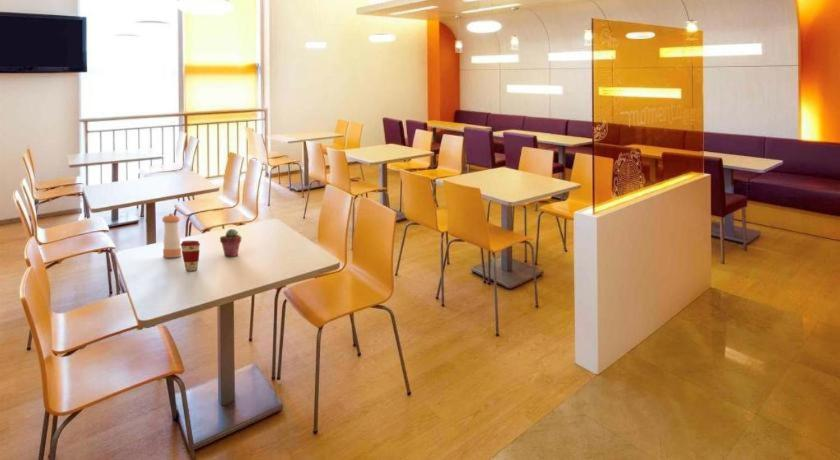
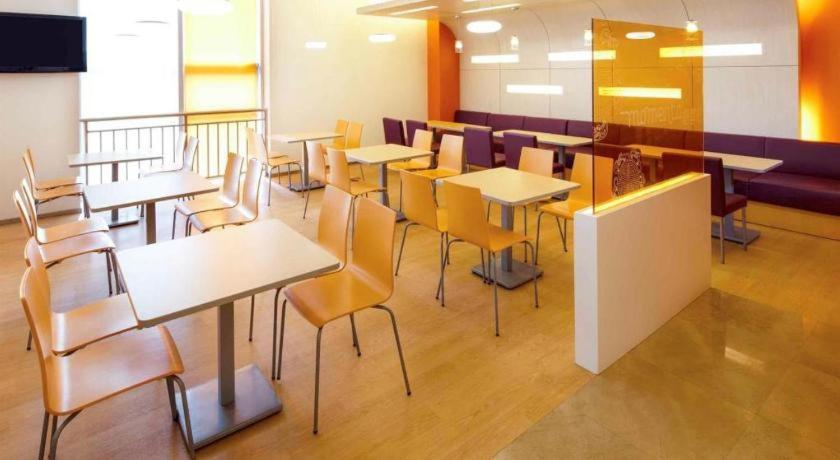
- pepper shaker (171, 235)
- potted succulent (231, 242)
- coffee cup (190, 255)
